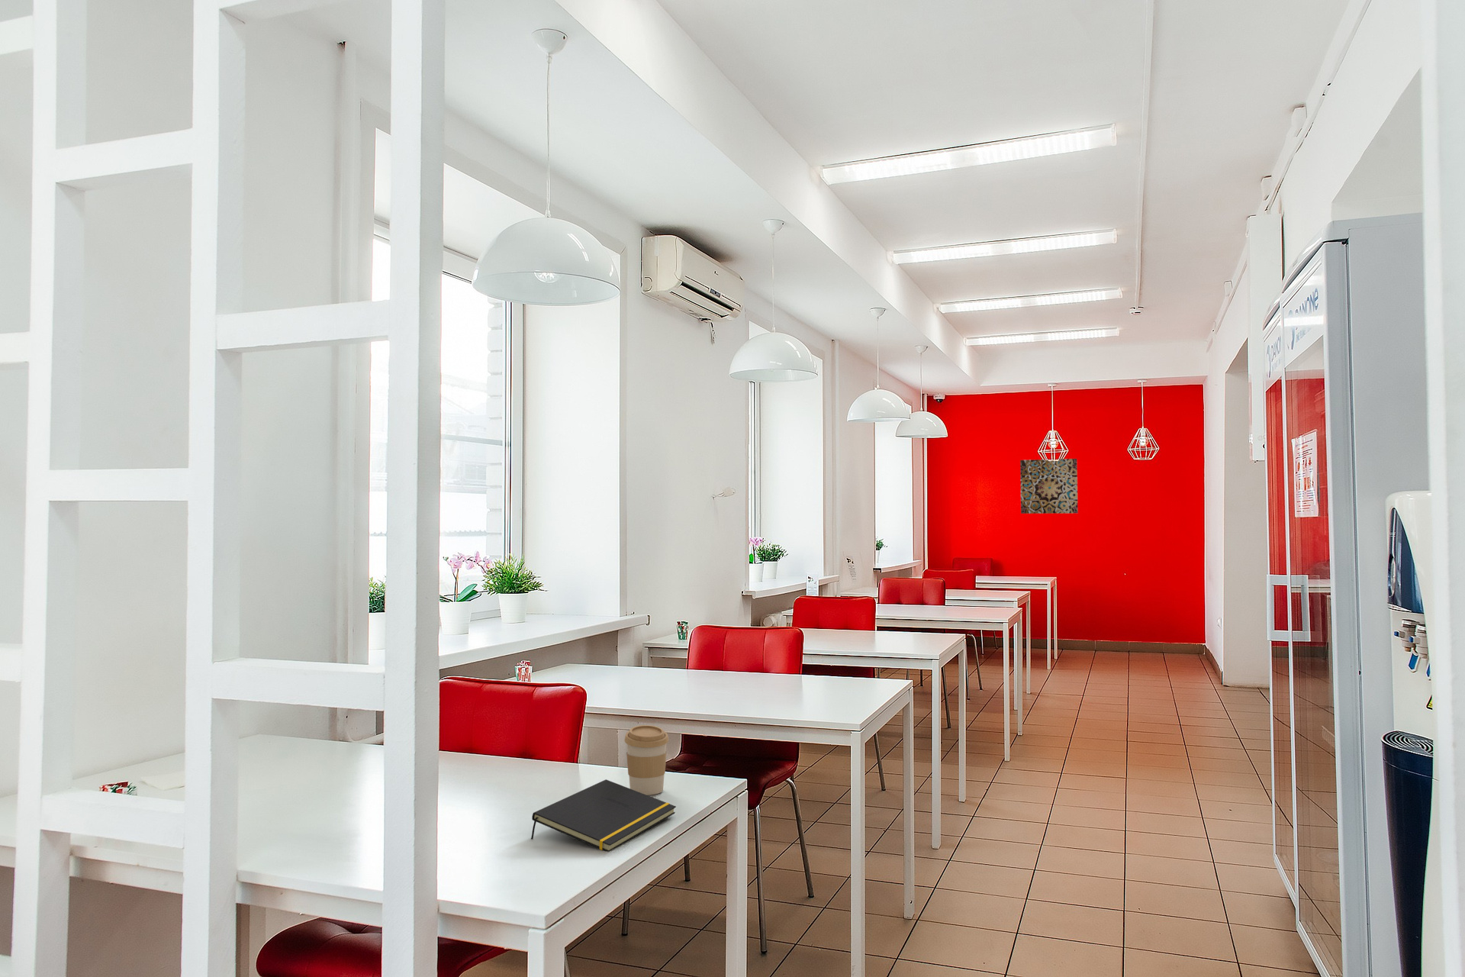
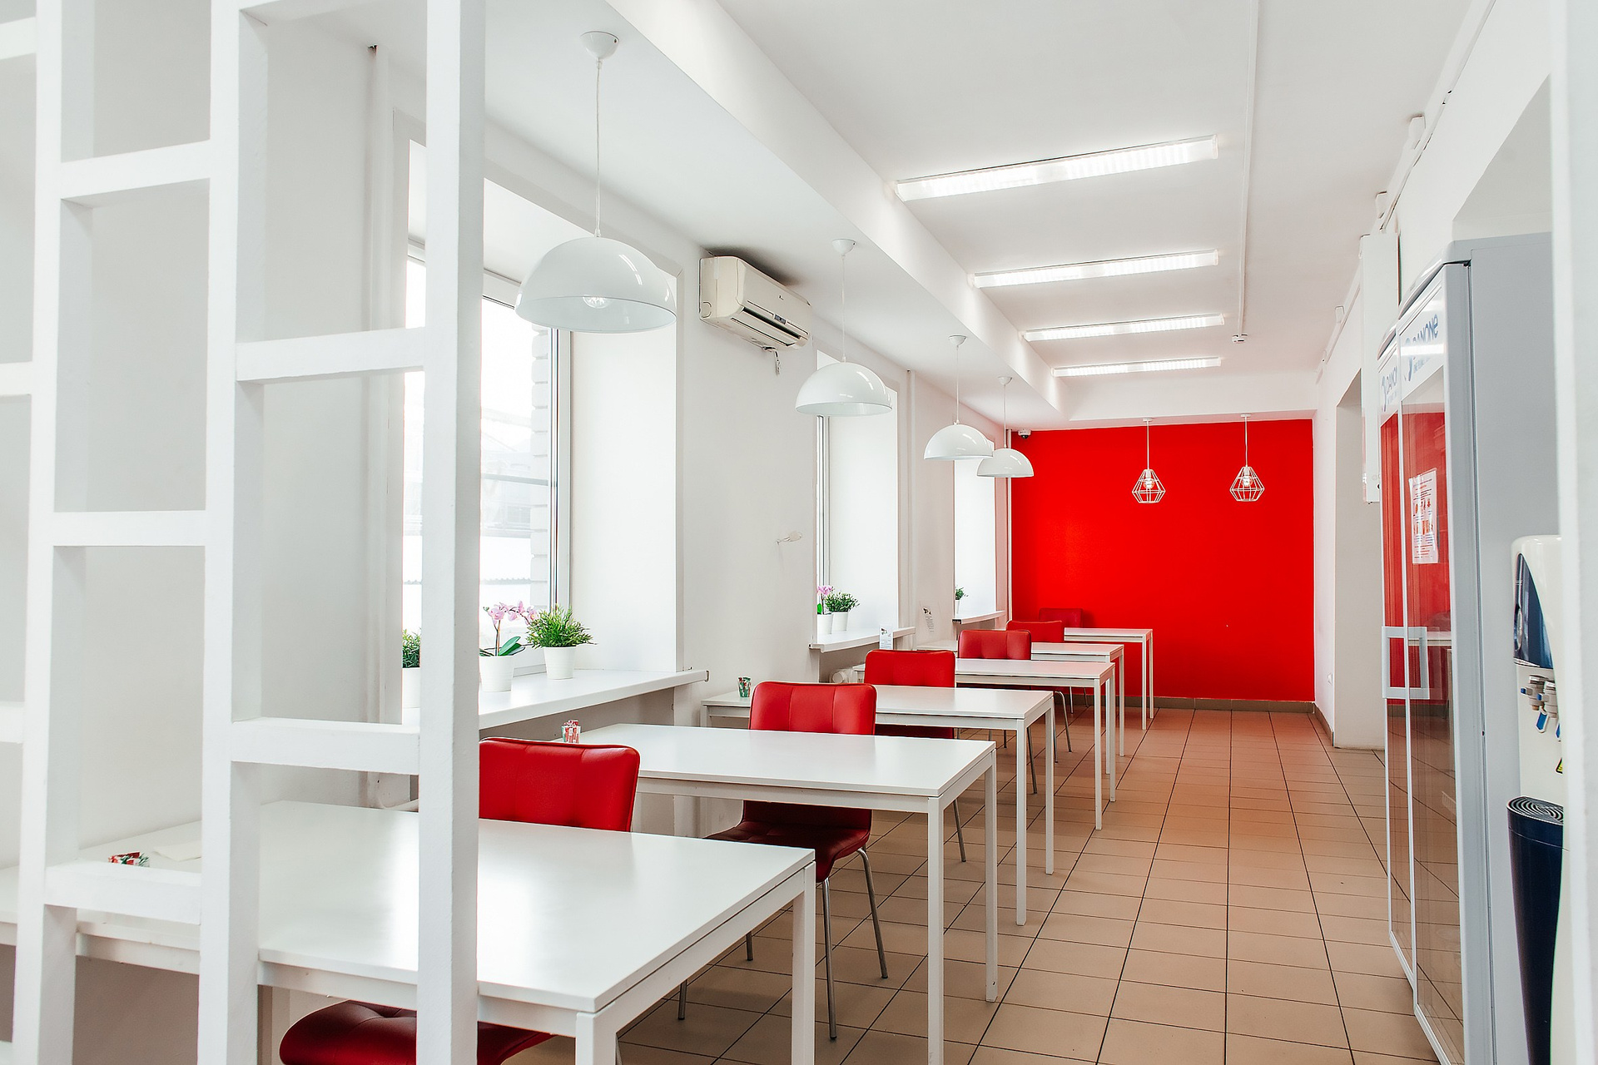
- wall art (1049, 486)
- coffee cup (646, 759)
- notepad (606, 813)
